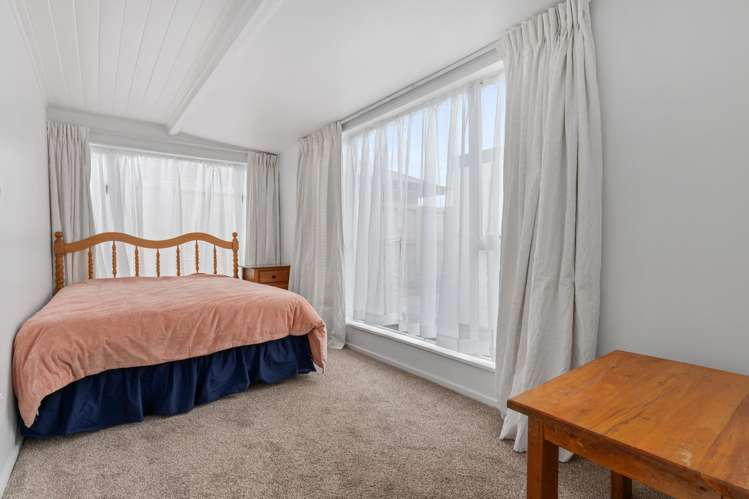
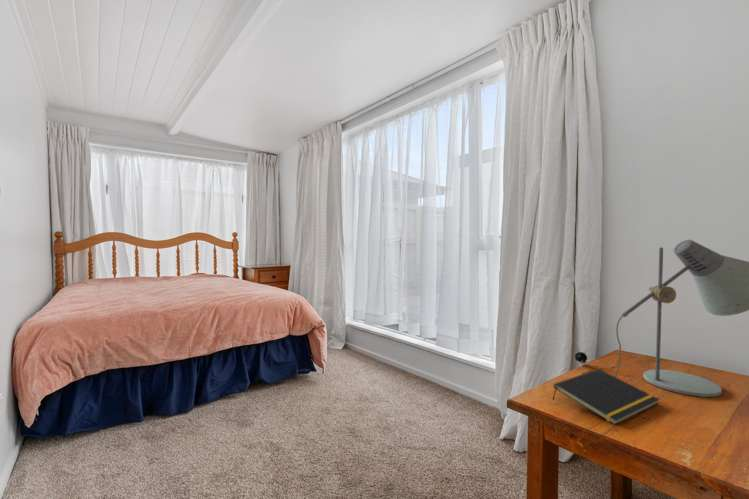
+ desk lamp (661, 307)
+ notepad (605, 393)
